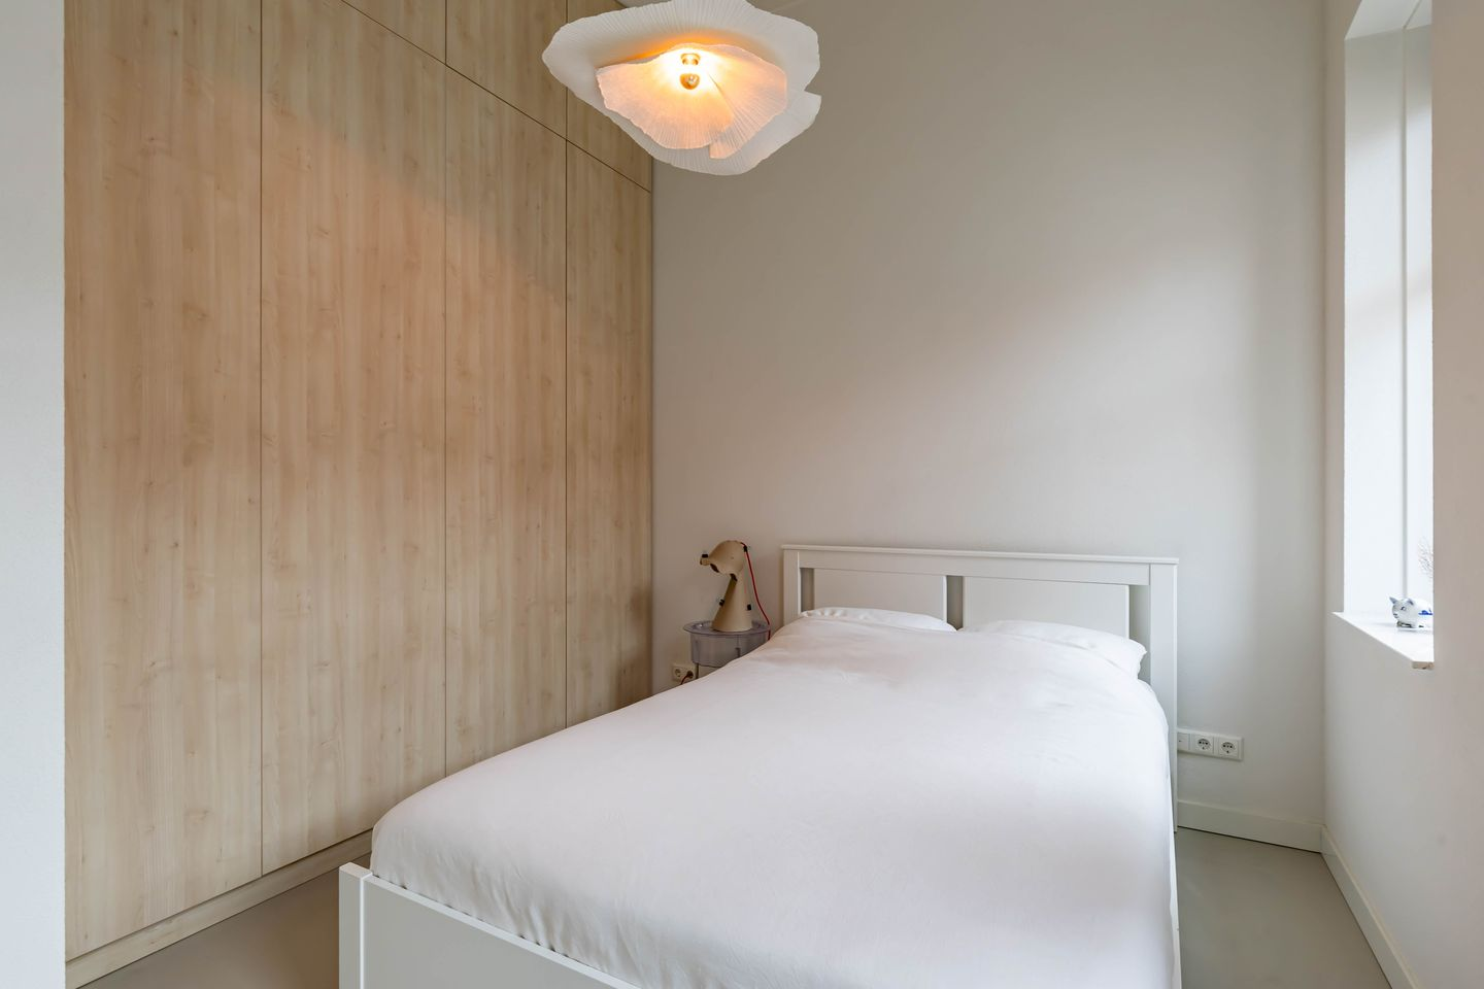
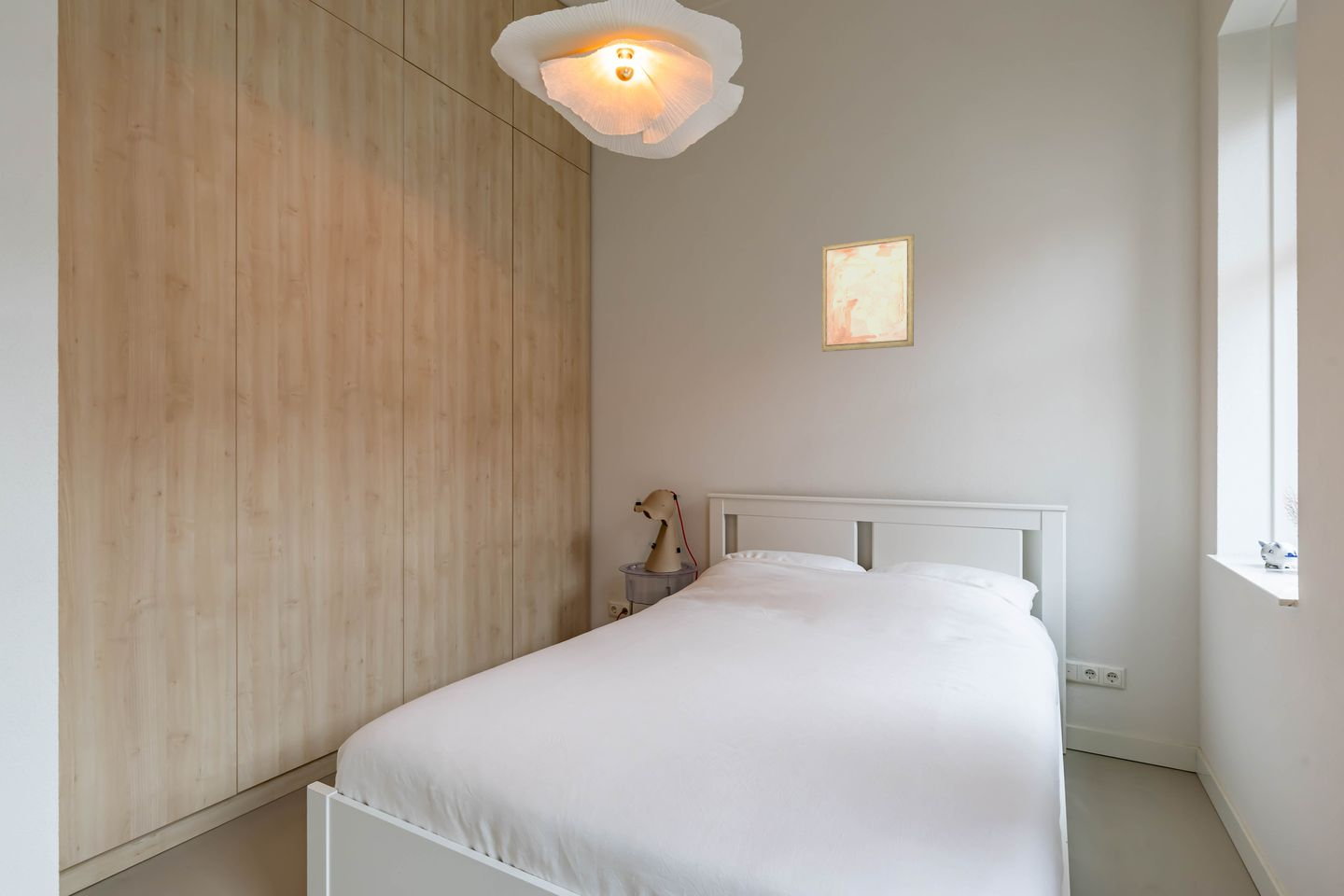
+ wall art (865, 294)
